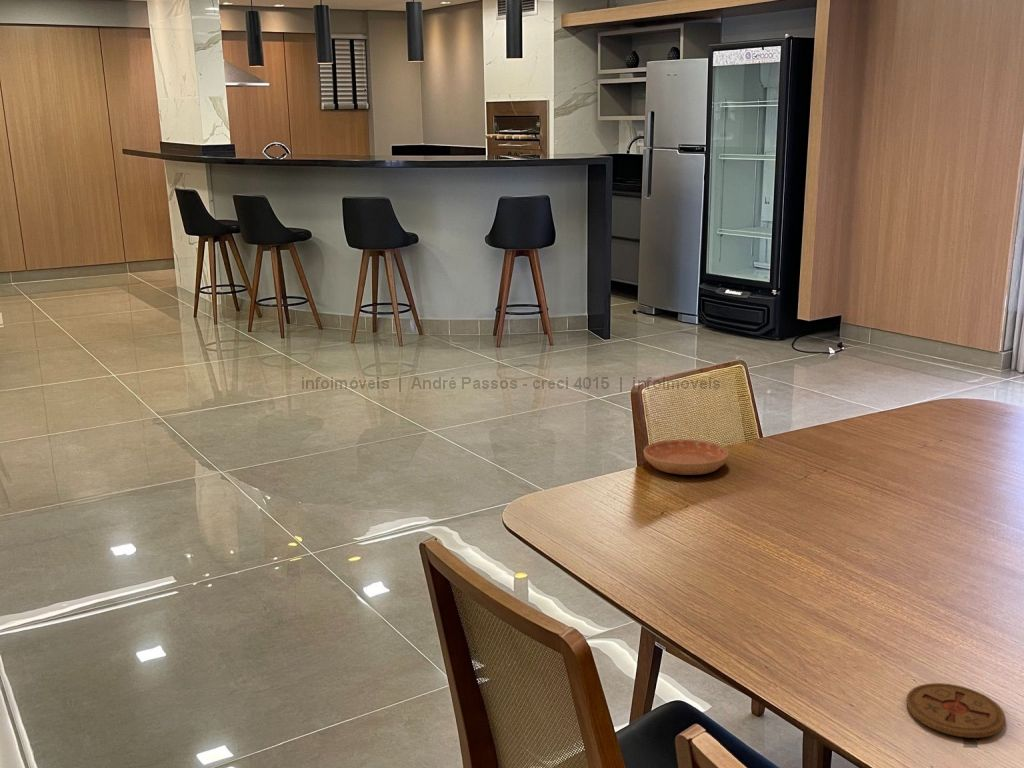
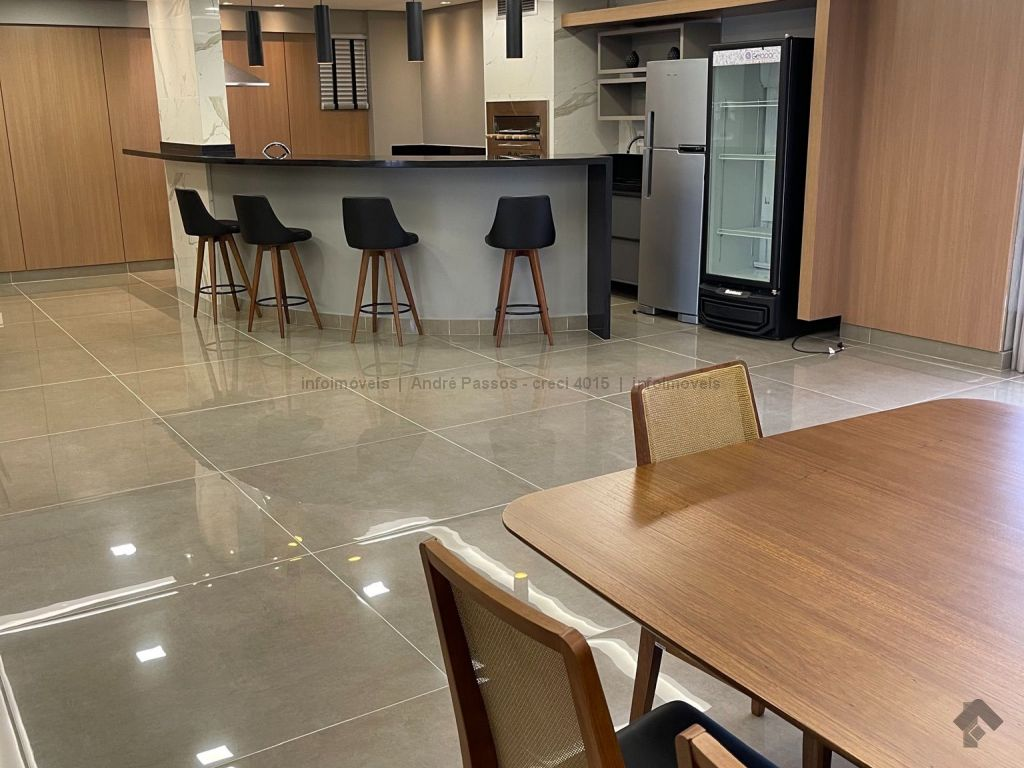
- coaster (954, 709)
- saucer (685, 457)
